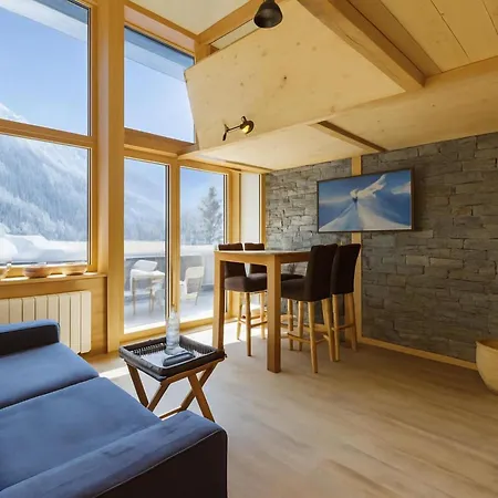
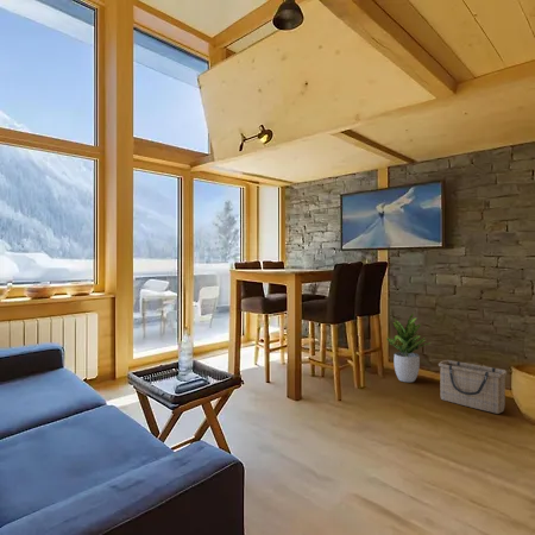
+ basket (471, 385)
+ potted plant (404, 346)
